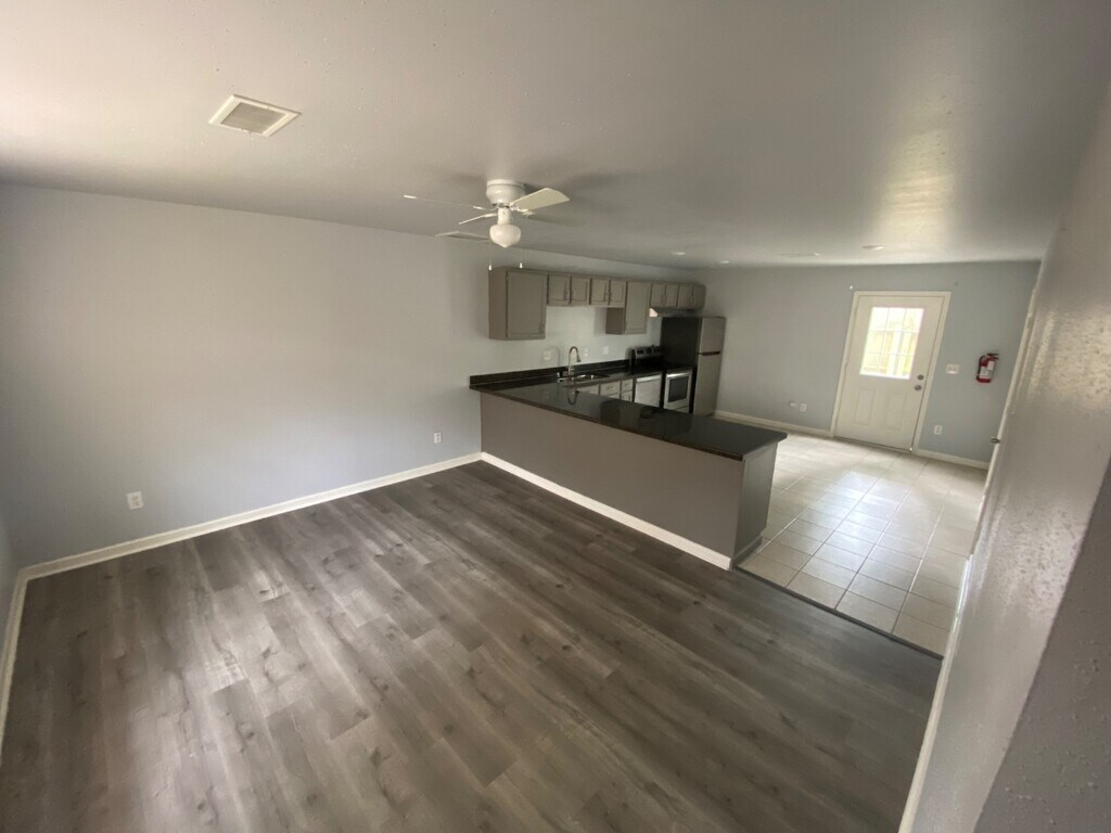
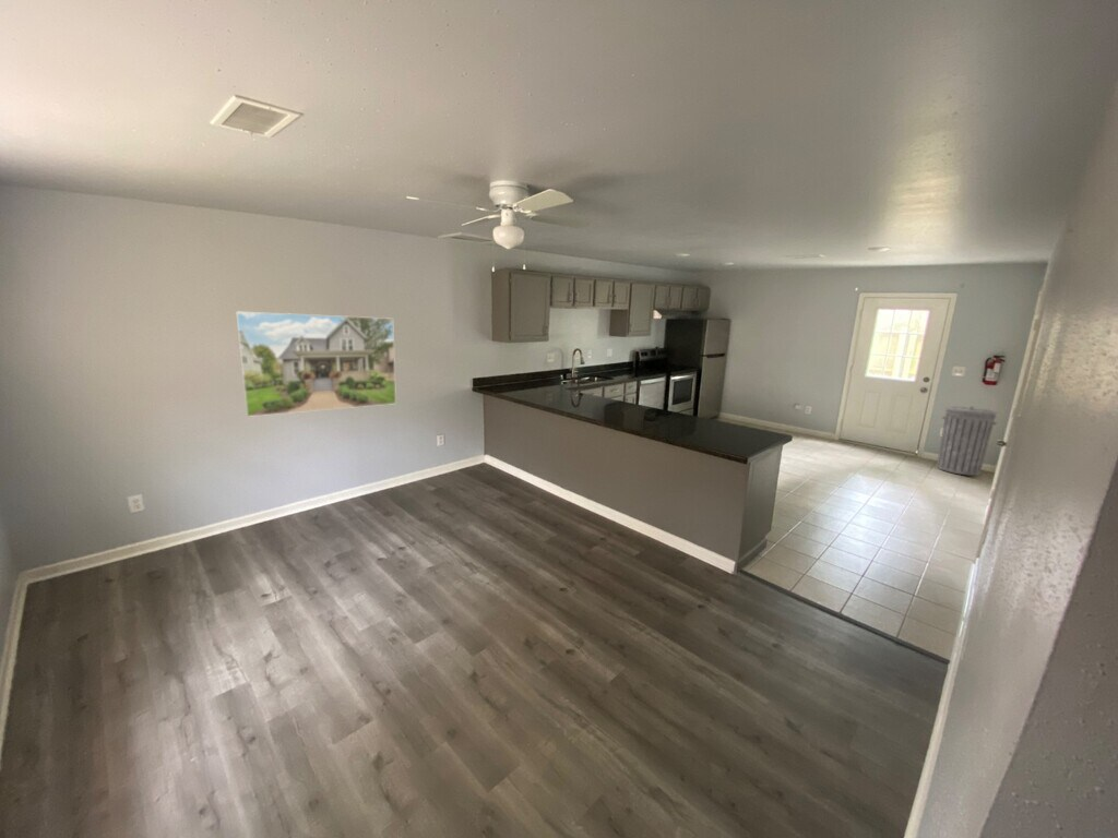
+ trash can (964, 438)
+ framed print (325, 362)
